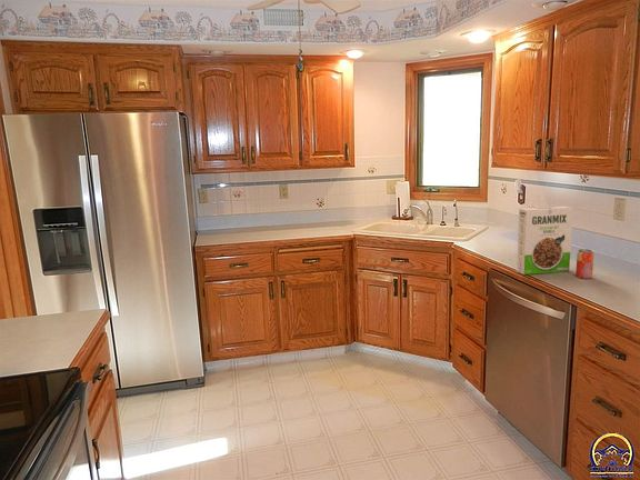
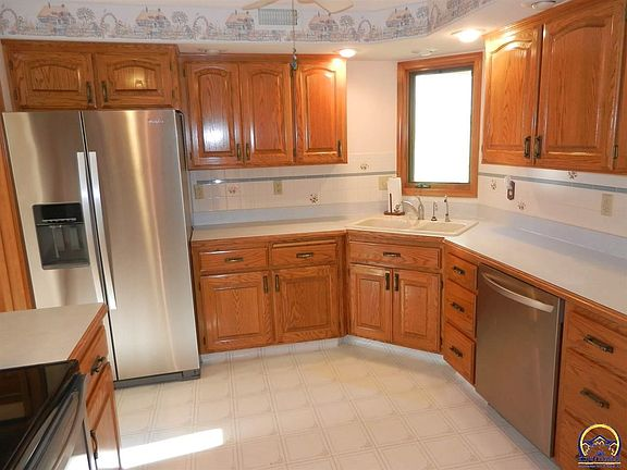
- cereal box (543, 240)
- beverage can (584, 263)
